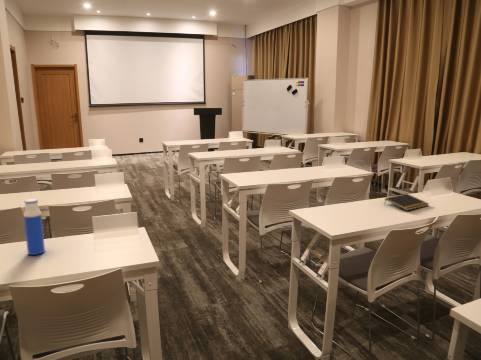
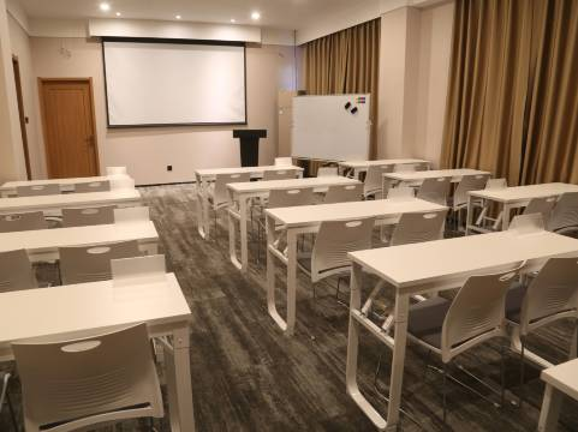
- notepad (406, 201)
- water bottle (33, 226)
